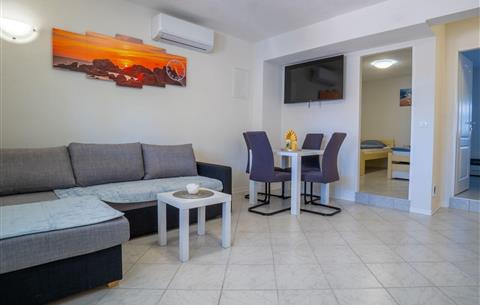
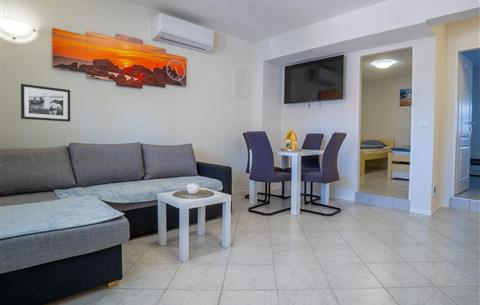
+ picture frame (46, 103)
